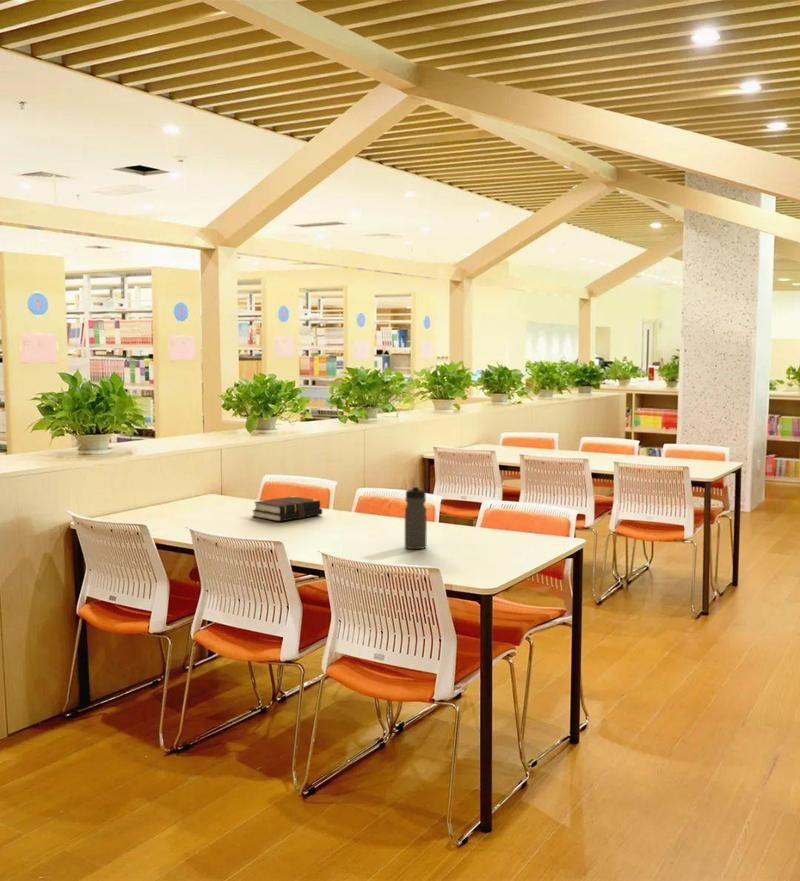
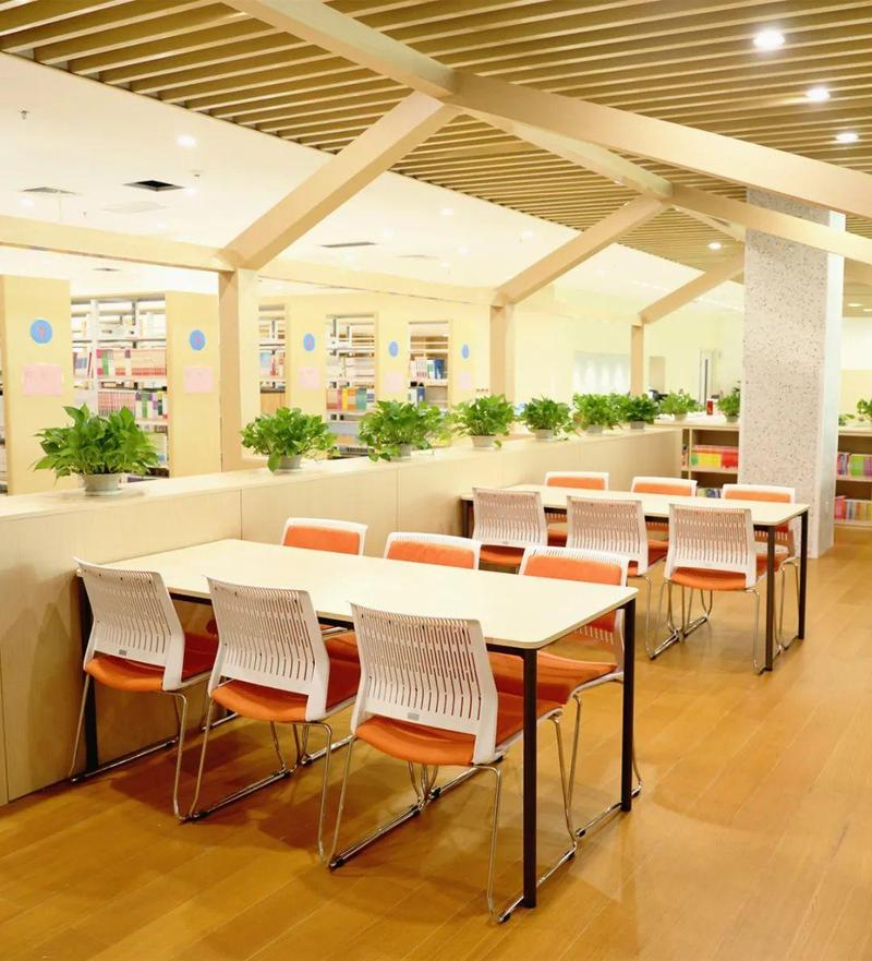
- book (287, 508)
- water bottle (415, 516)
